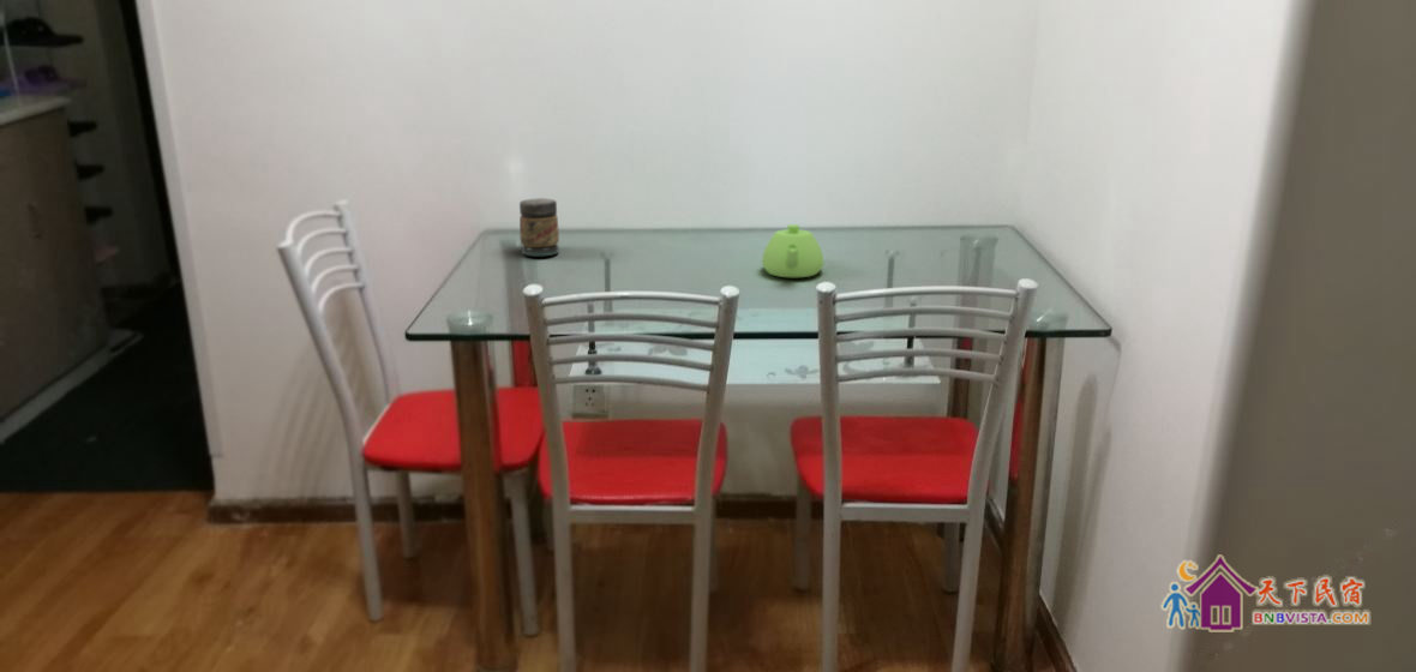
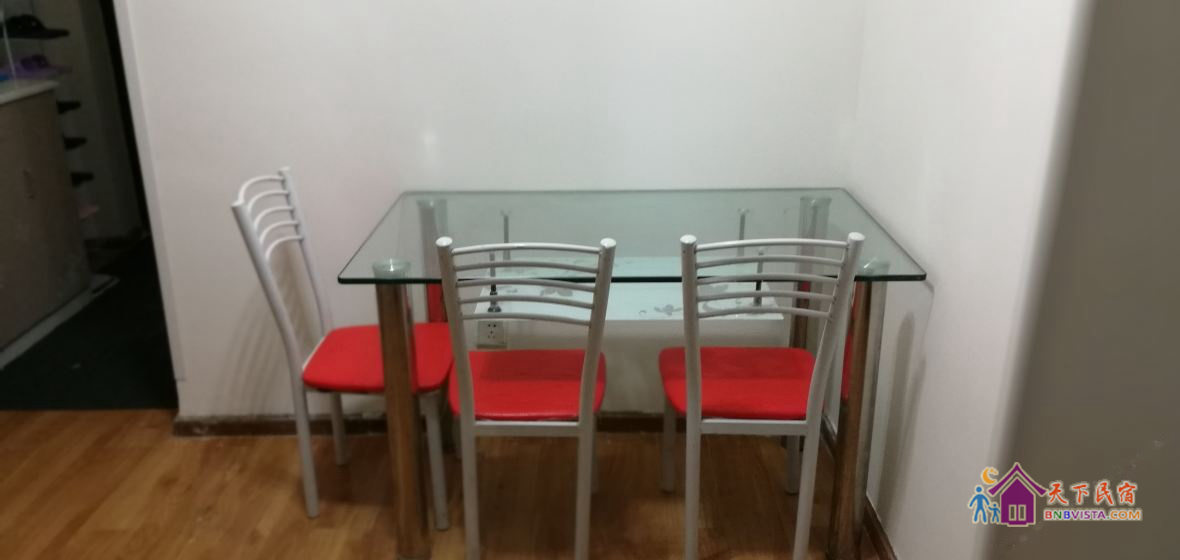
- teapot (792, 248)
- jar (539, 227)
